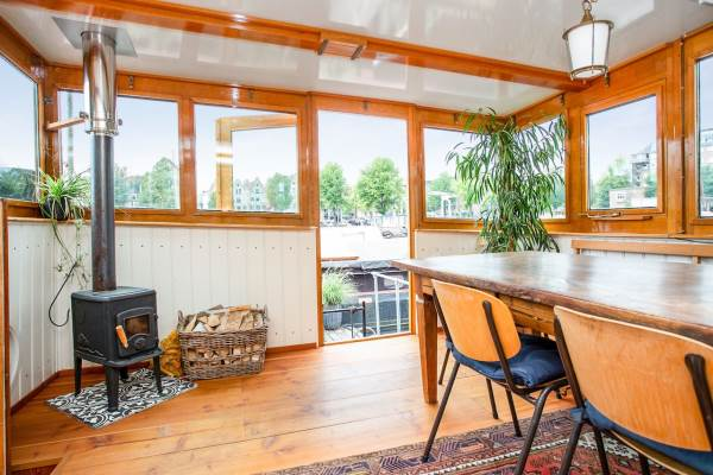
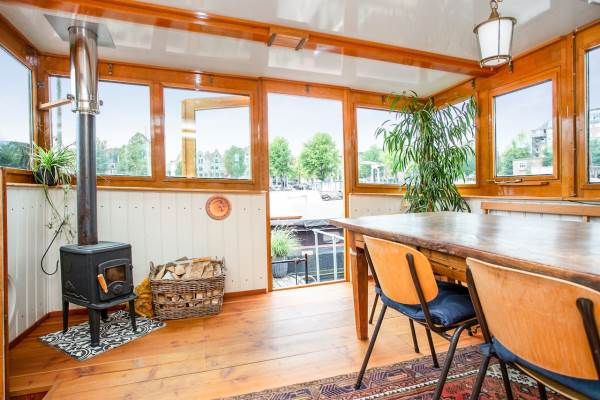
+ decorative plate (218, 207)
